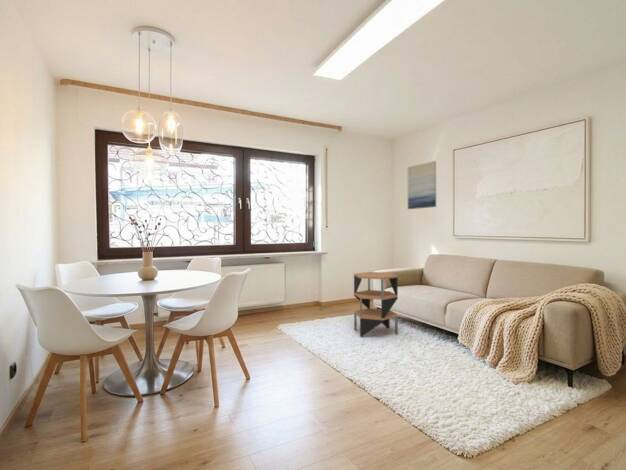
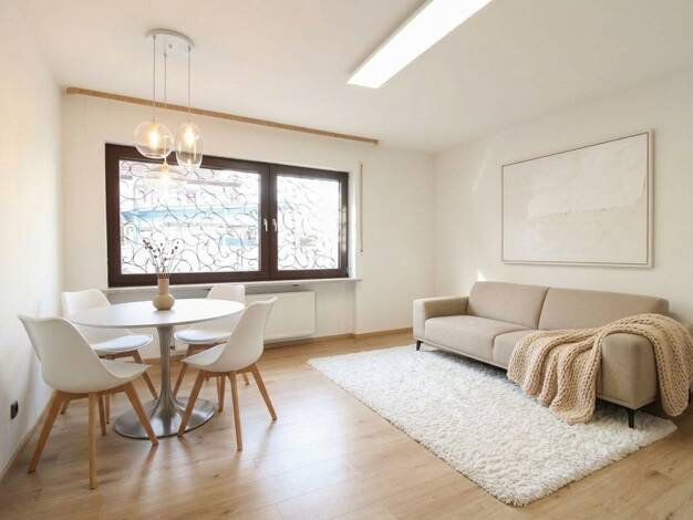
- wall art (421, 186)
- side table (377, 299)
